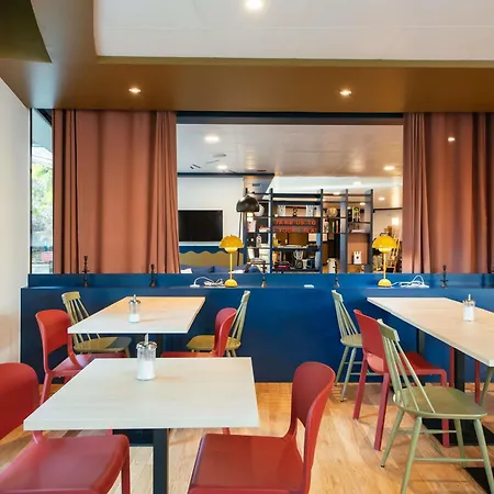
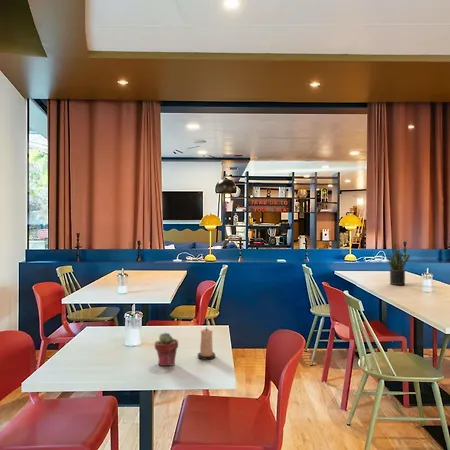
+ potted plant (399, 265)
+ candle (206, 341)
+ potted succulent (166, 348)
